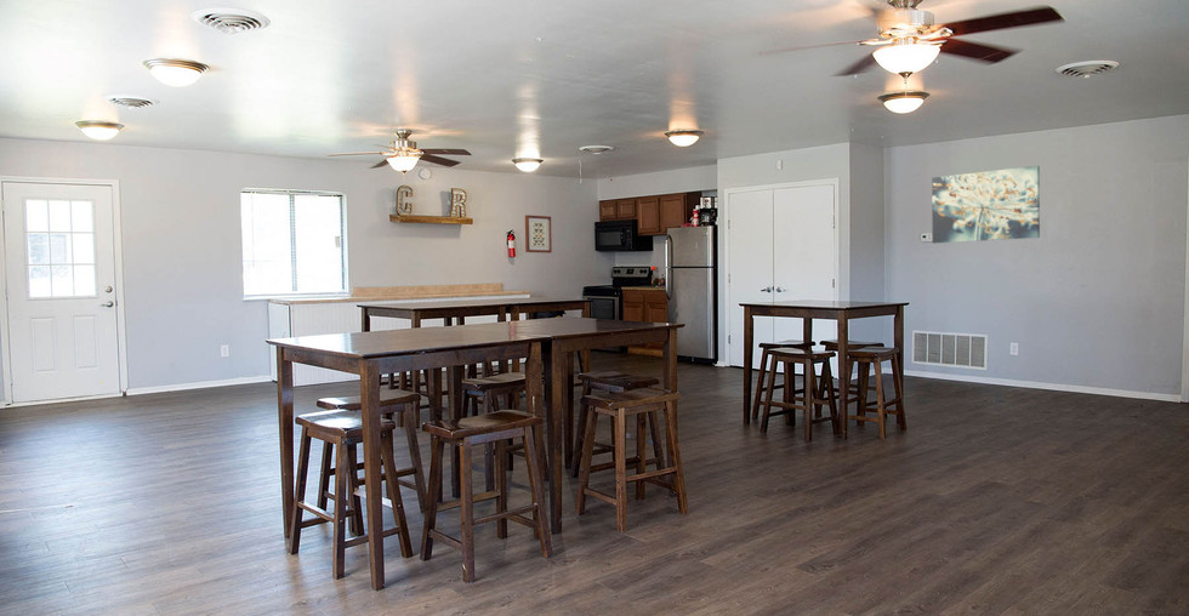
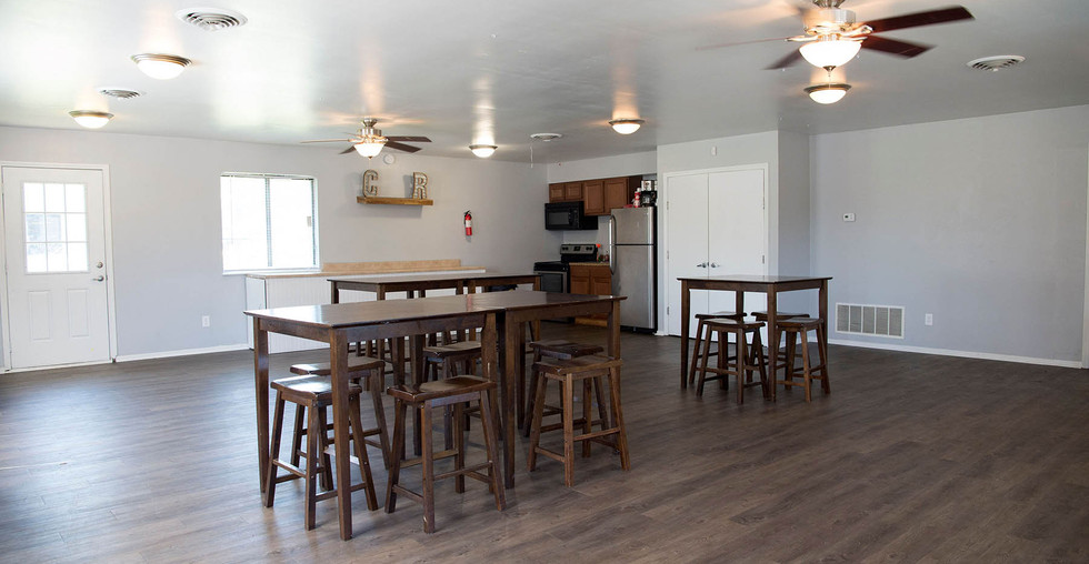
- wall art (983, 206)
- wall art (537, 234)
